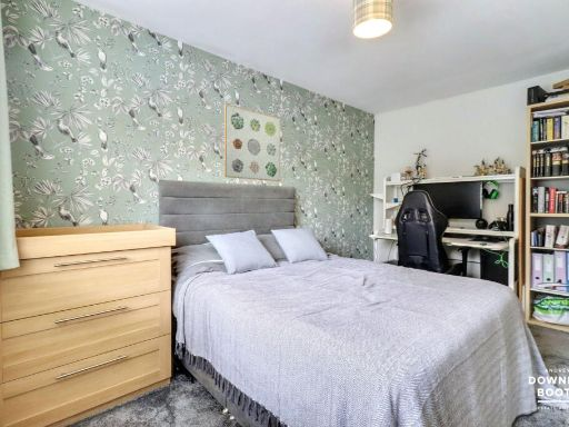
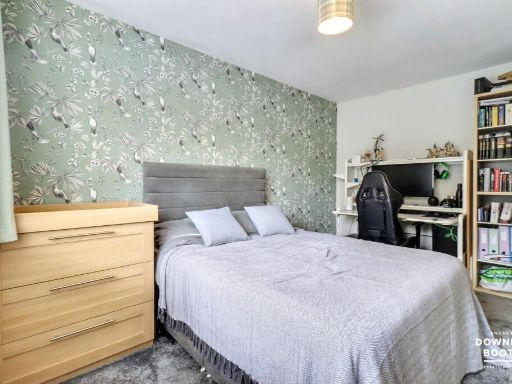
- wall art (254, 145)
